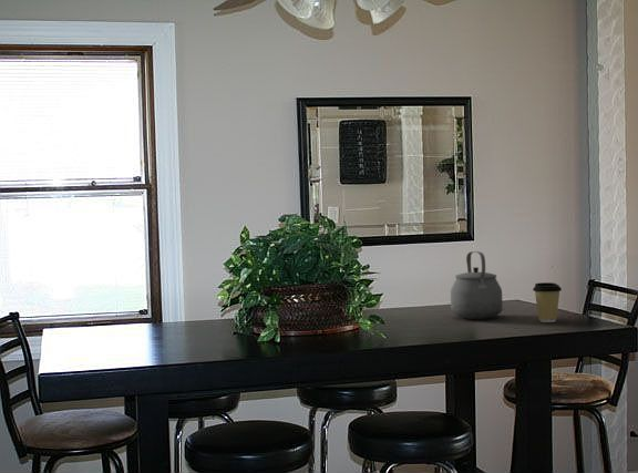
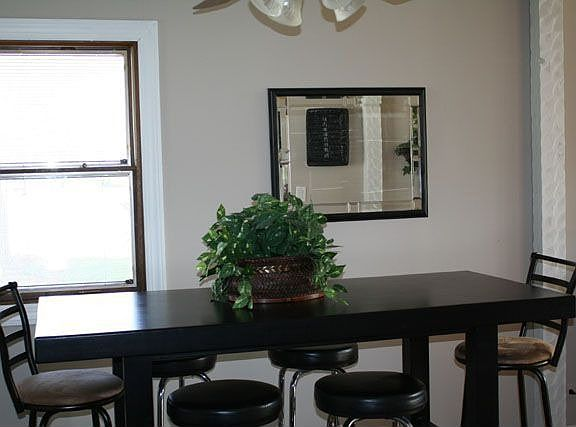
- tea kettle (473, 284)
- coffee cup (547, 302)
